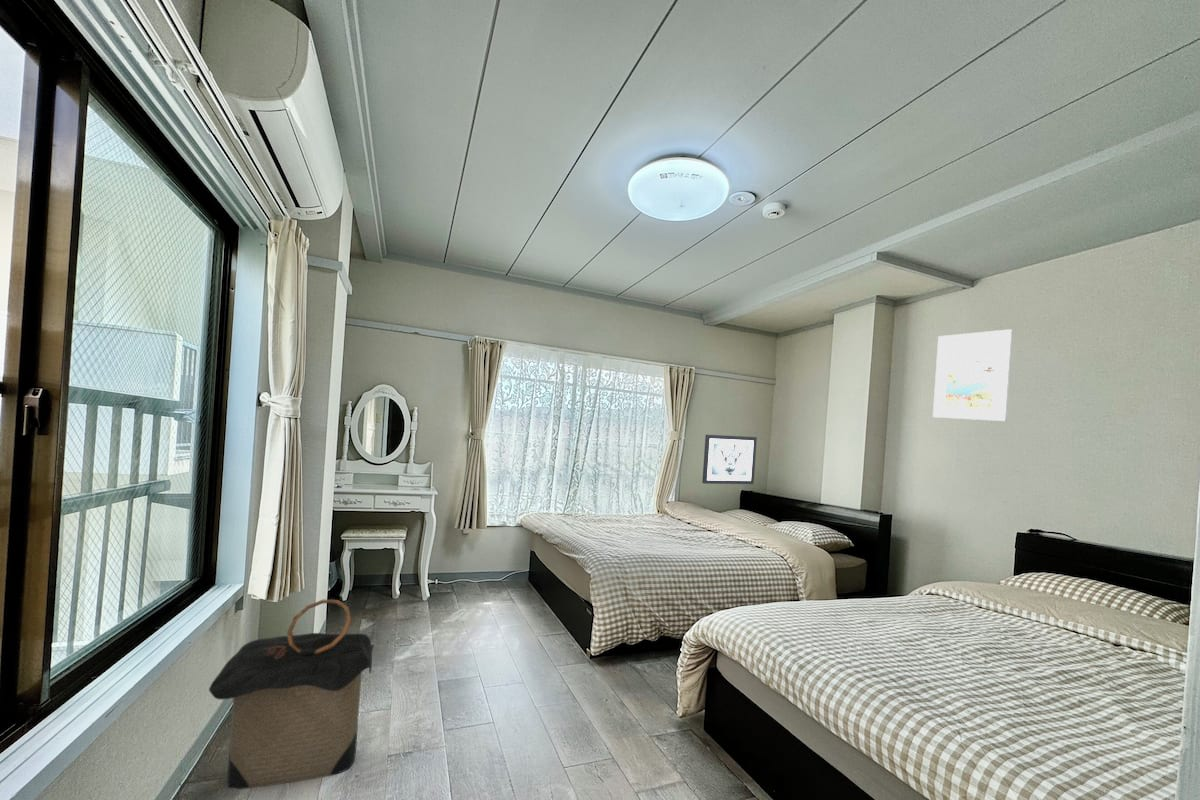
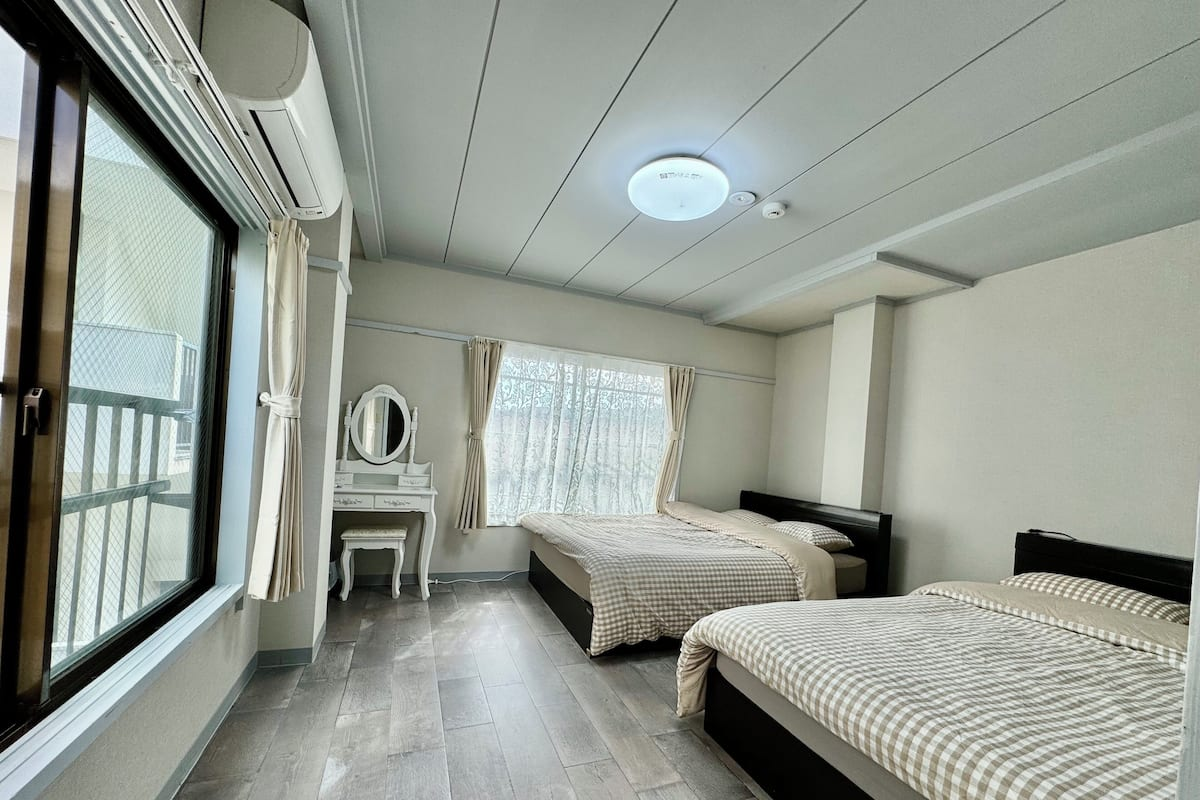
- laundry hamper (296, 688)
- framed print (970, 376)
- wall art (730, 459)
